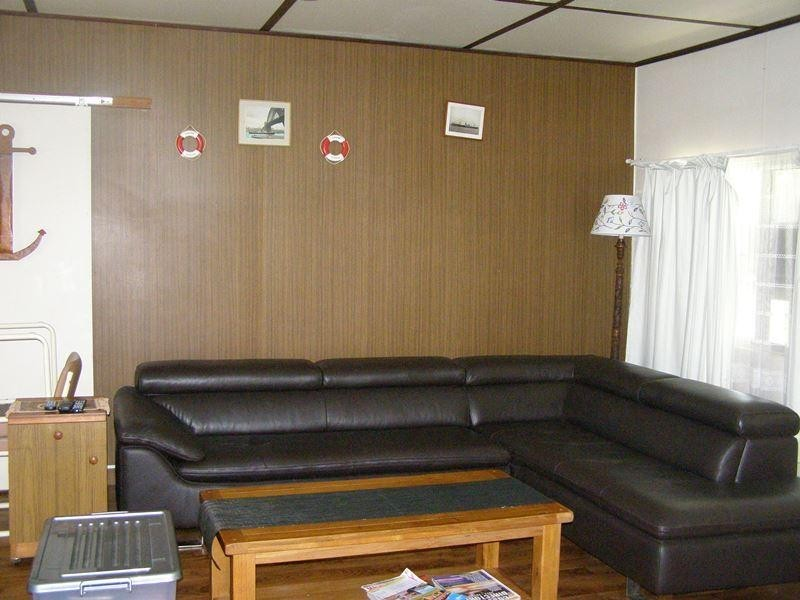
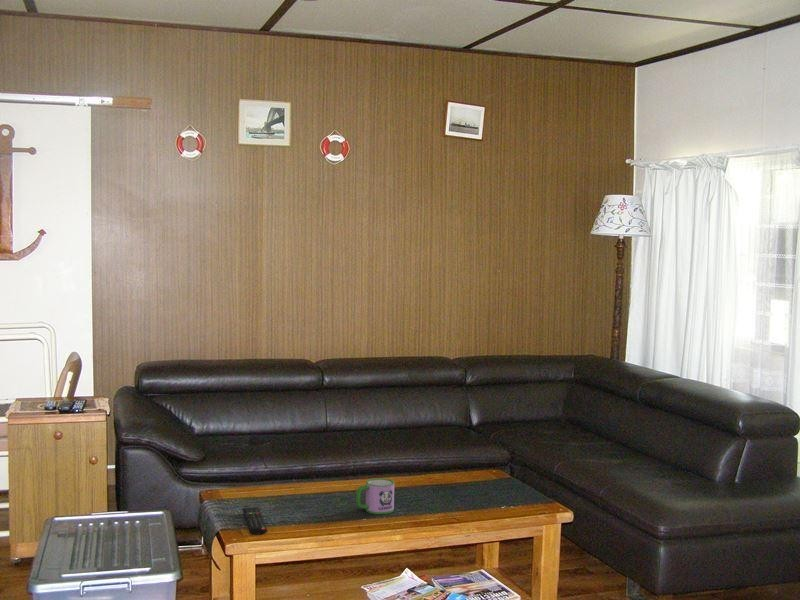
+ remote control (254, 520)
+ mug (374, 496)
